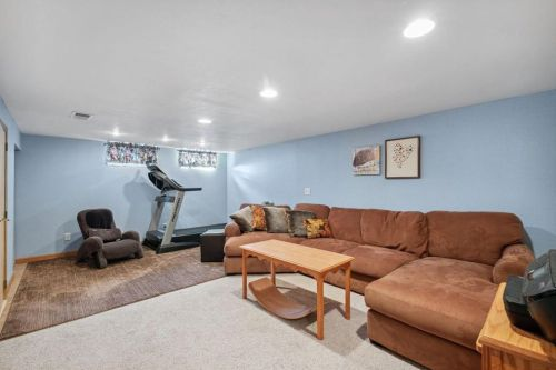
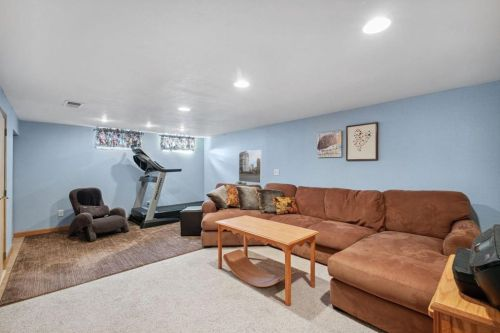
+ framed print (249, 166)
